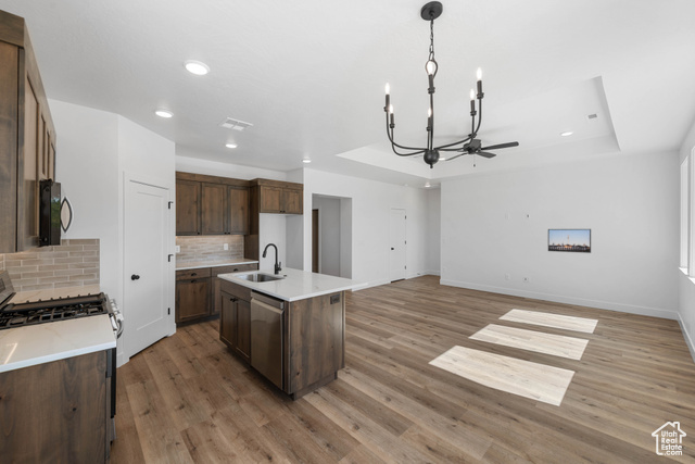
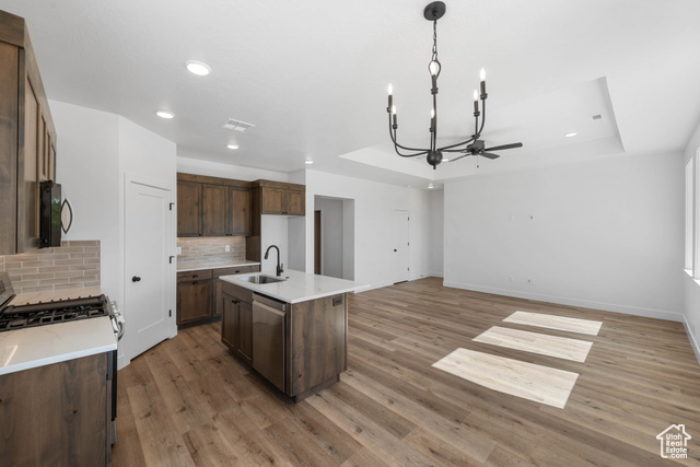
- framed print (568, 240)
